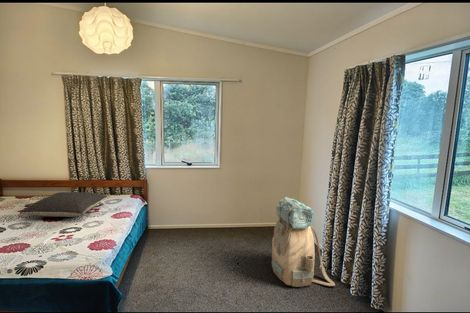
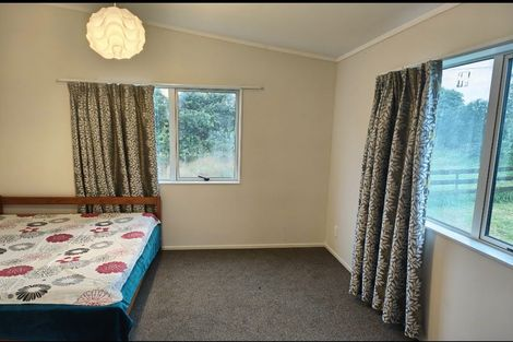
- backpack (298, 237)
- pillow (68, 203)
